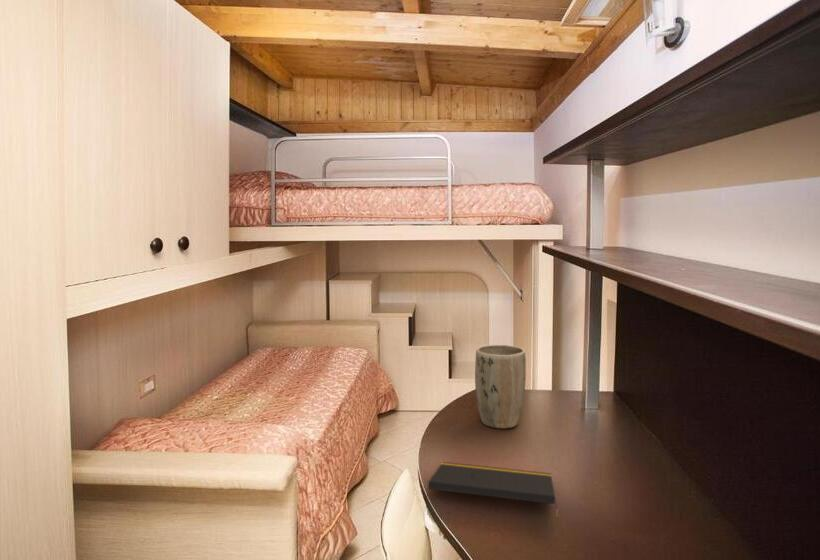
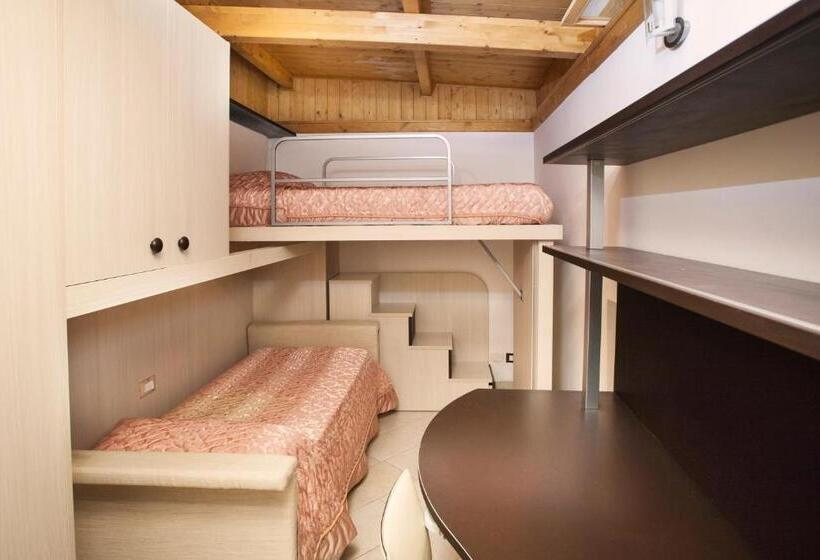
- plant pot (500, 386)
- notepad (492, 480)
